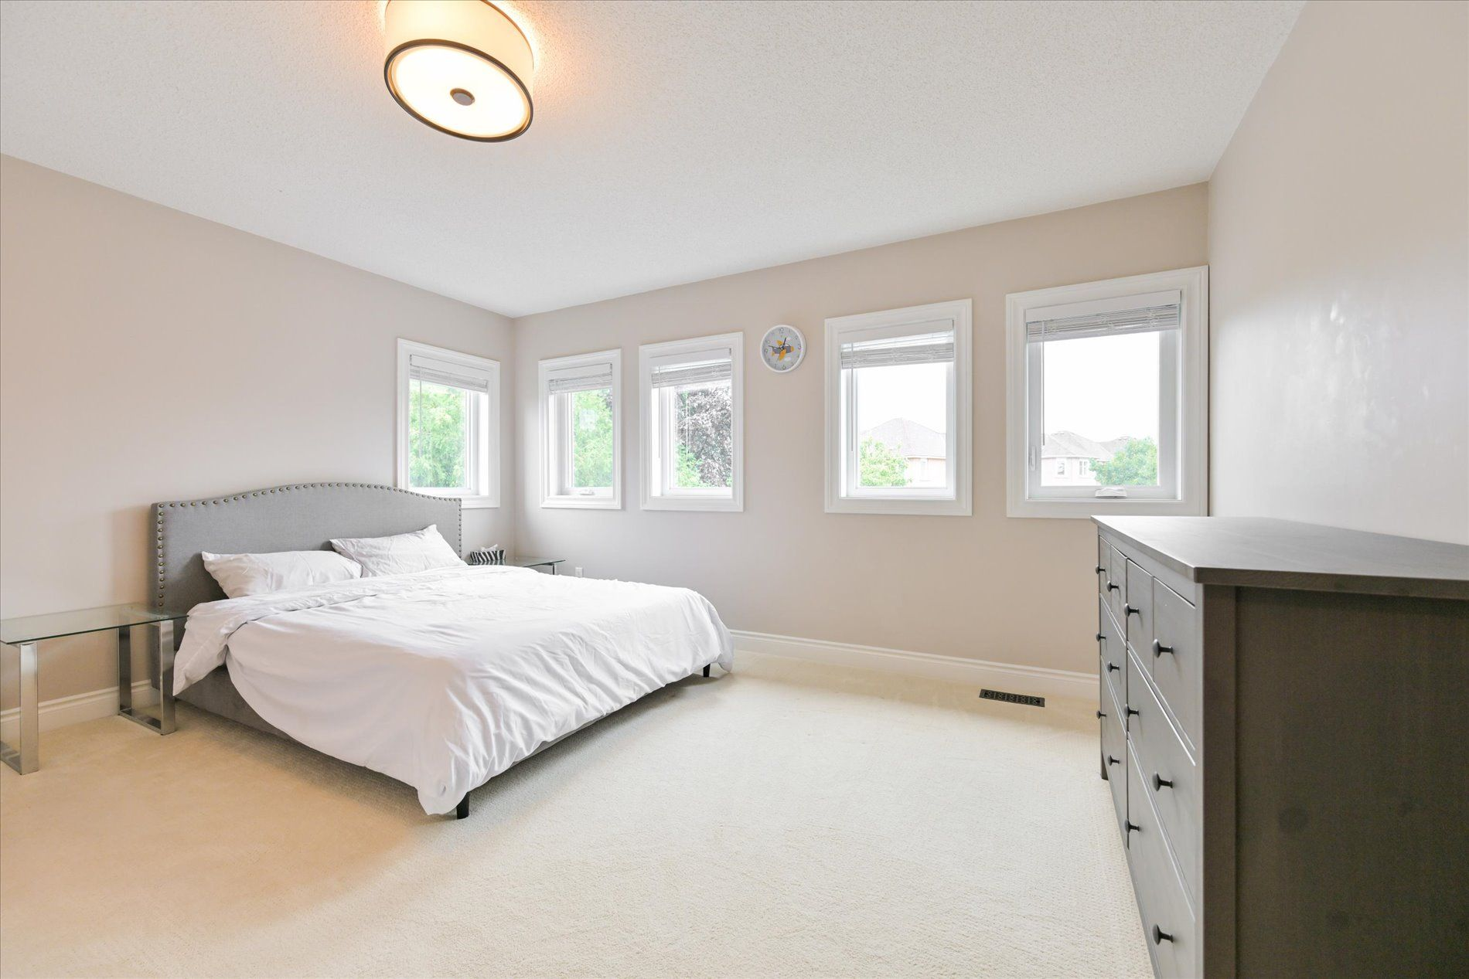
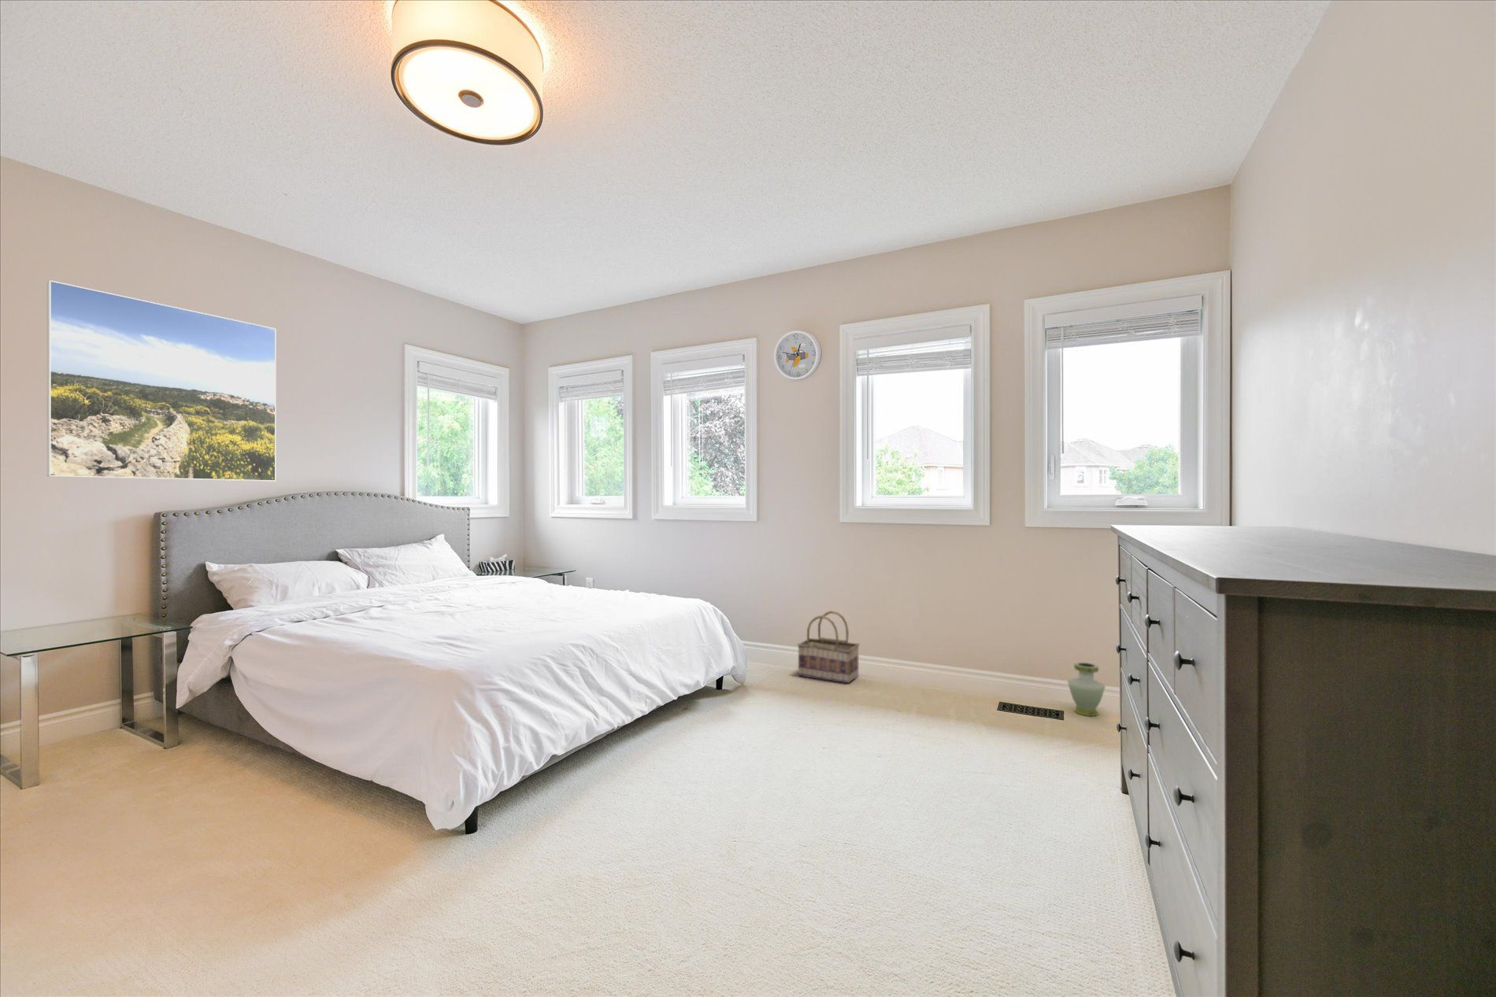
+ vase (1085, 689)
+ basket (828, 644)
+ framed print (175, 393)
